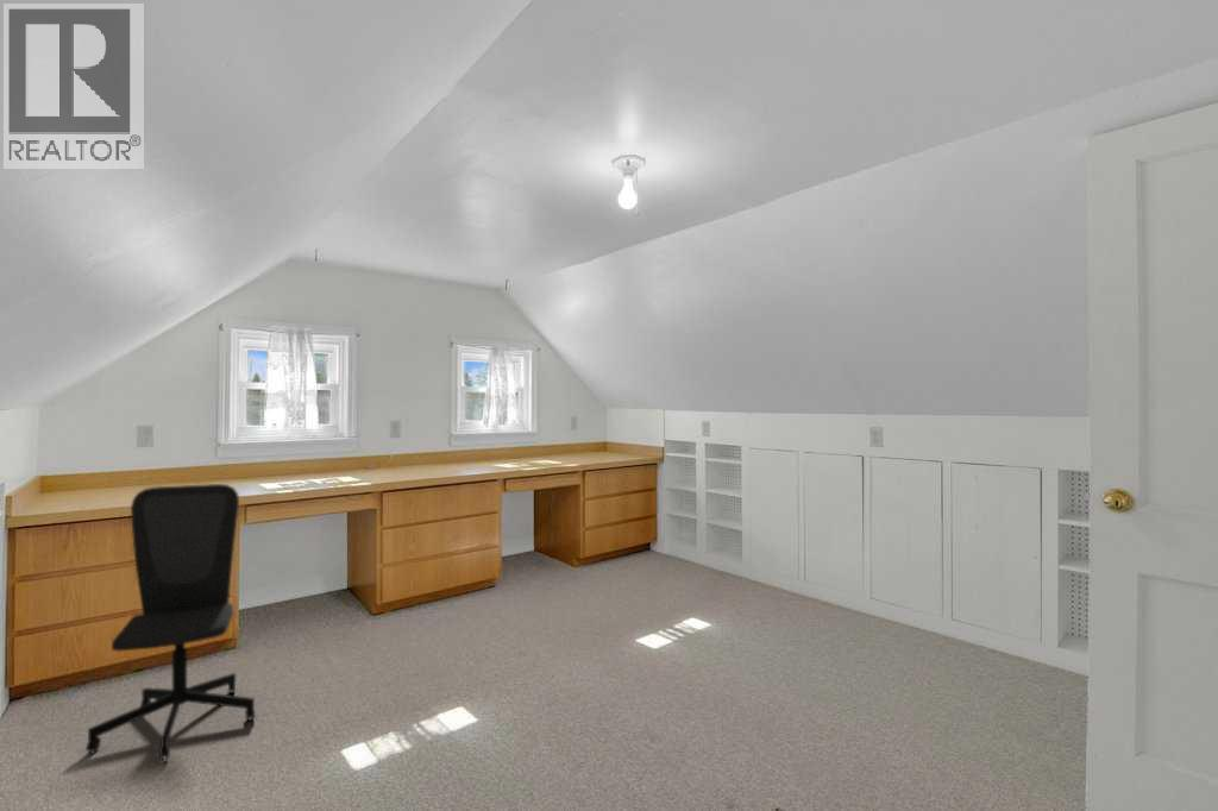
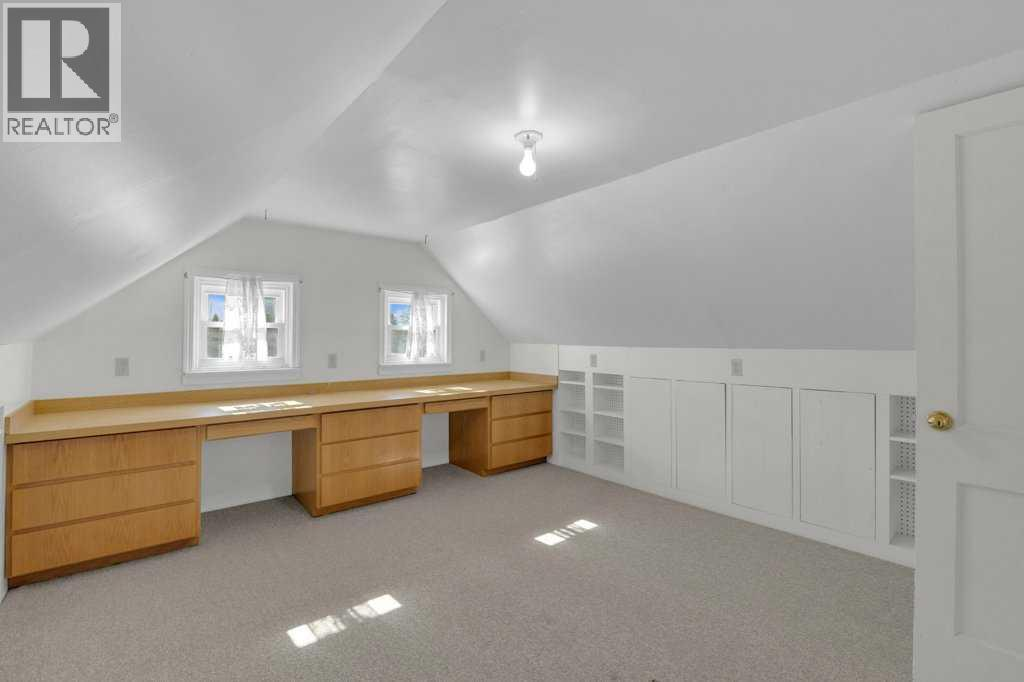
- office chair (178, 609)
